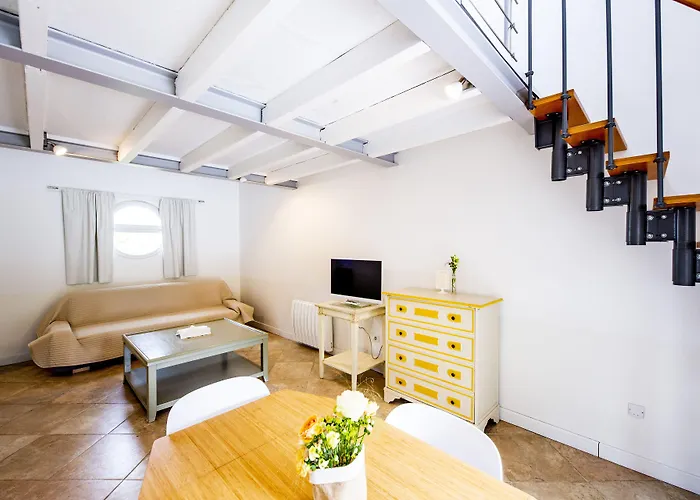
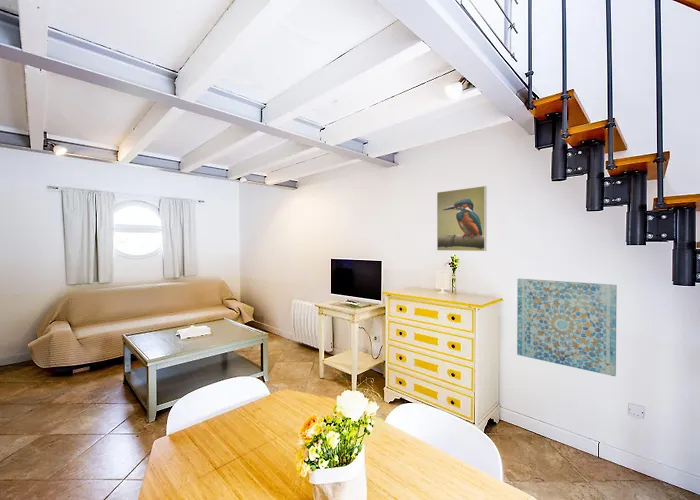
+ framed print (460, 220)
+ wall art (562, 322)
